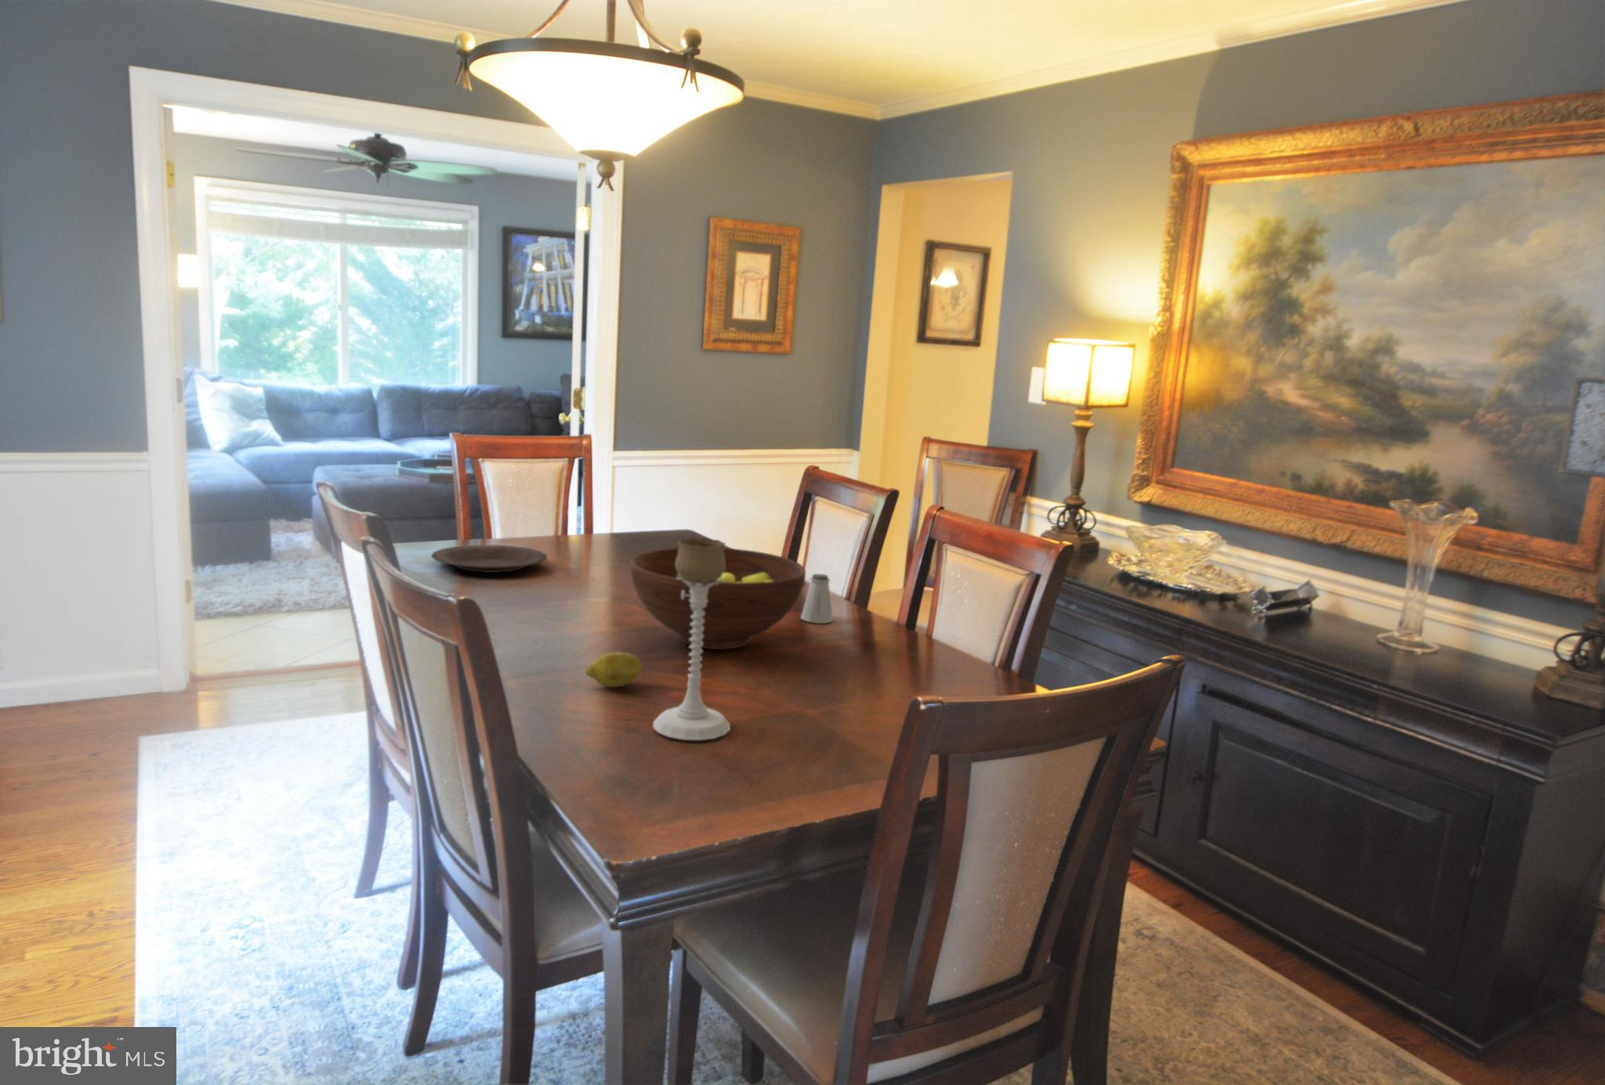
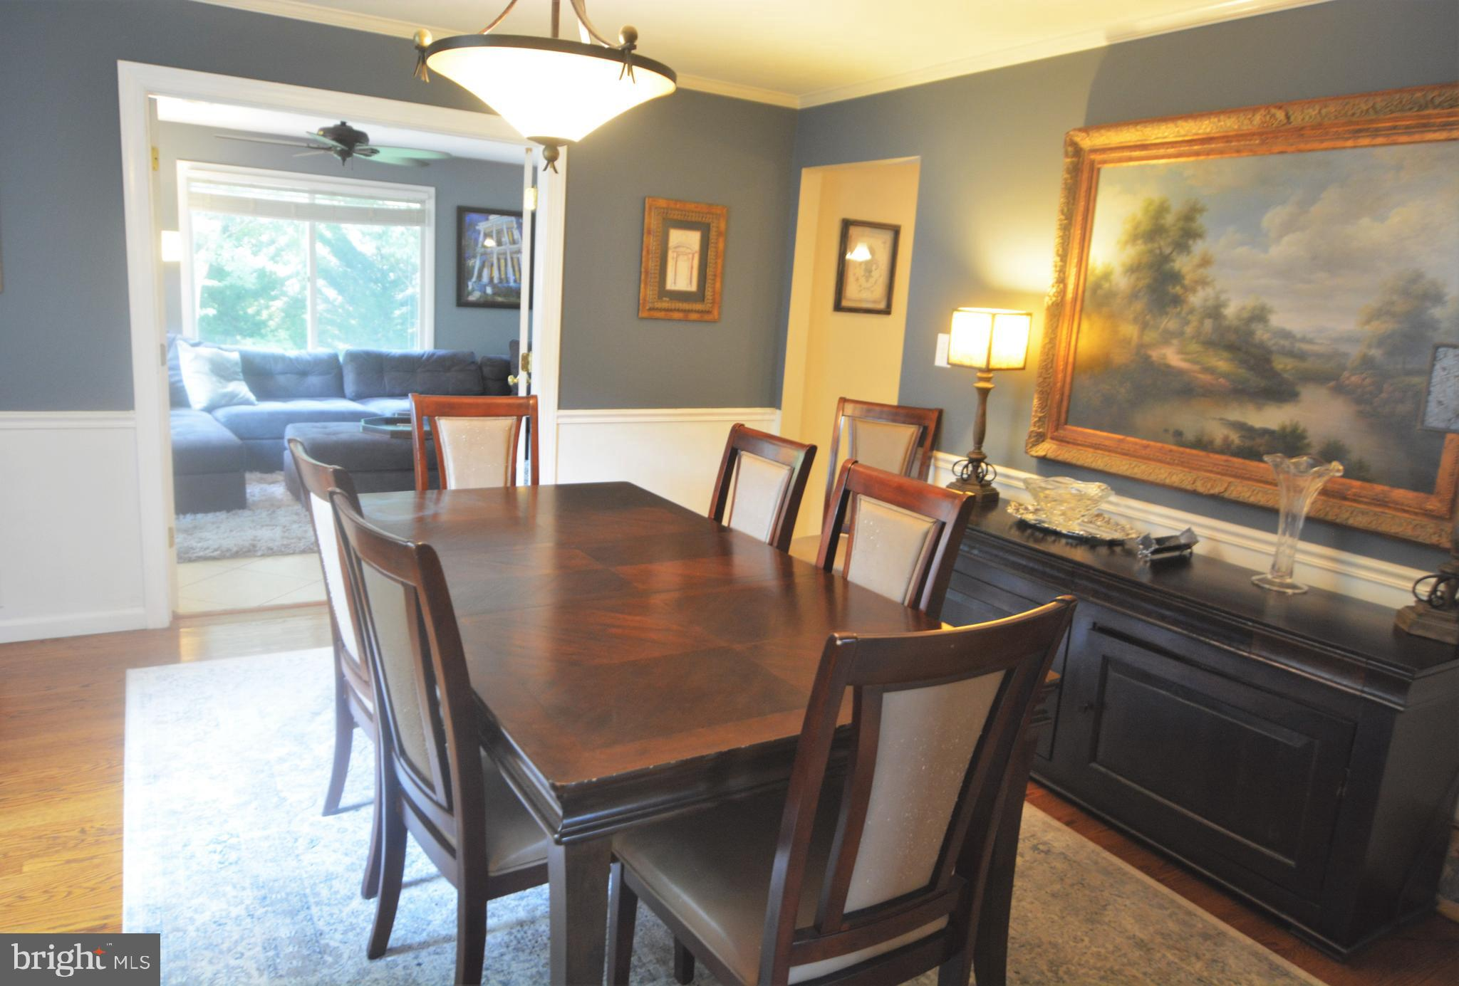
- candle holder (697, 636)
- saltshaker (818, 597)
- plate (489, 561)
- fruit (614, 668)
- fruit bowl (716, 602)
